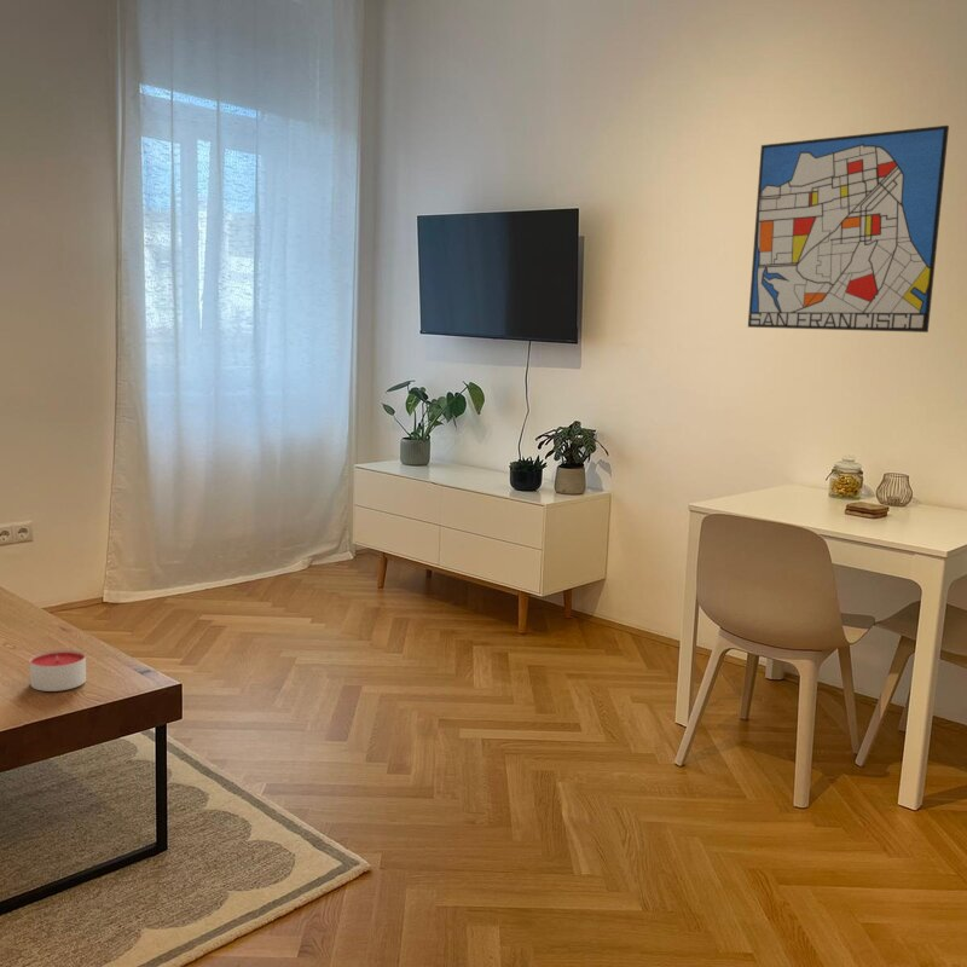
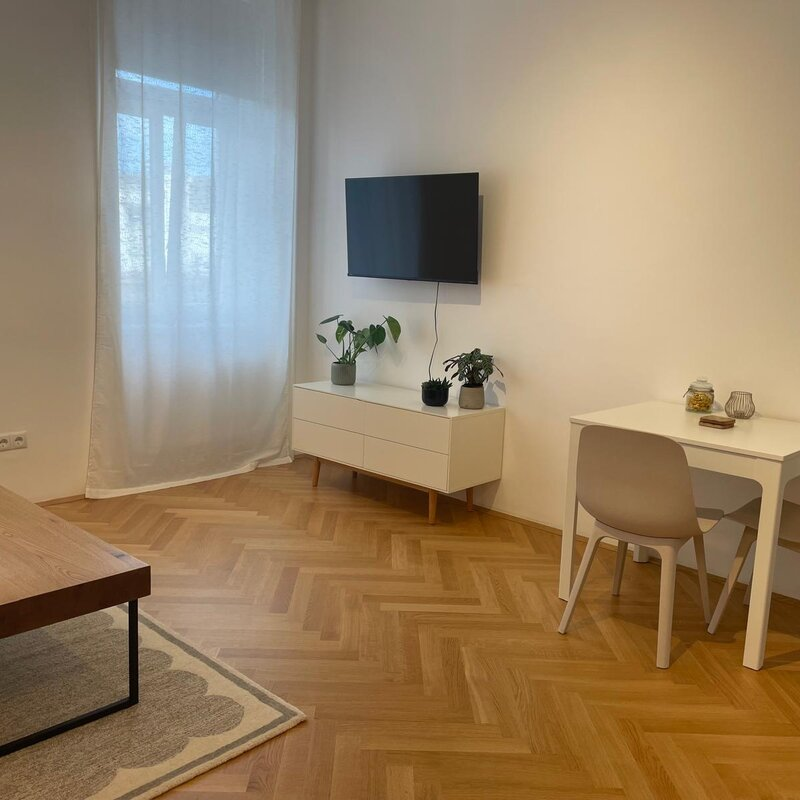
- wall art (840, 233)
- candle (58, 668)
